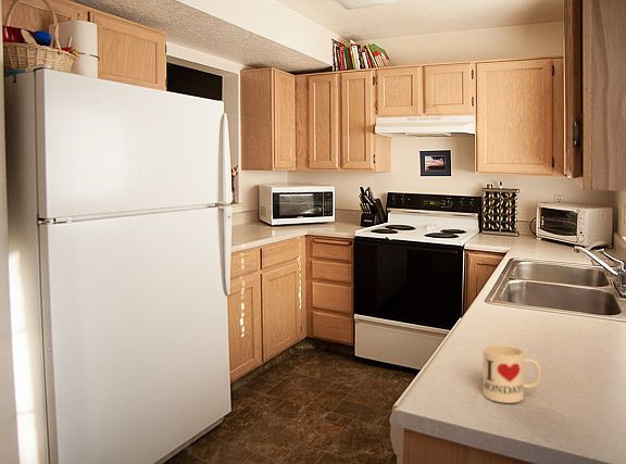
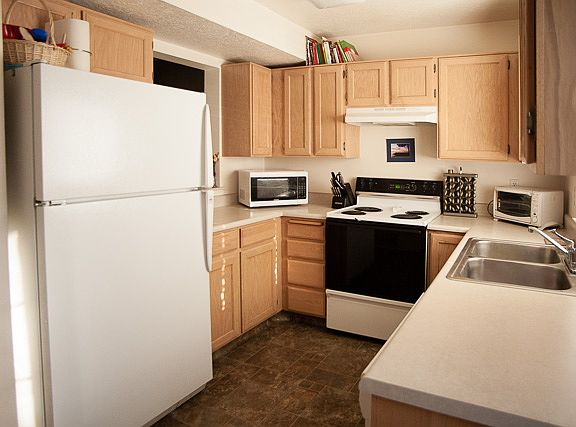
- mug (511, 374)
